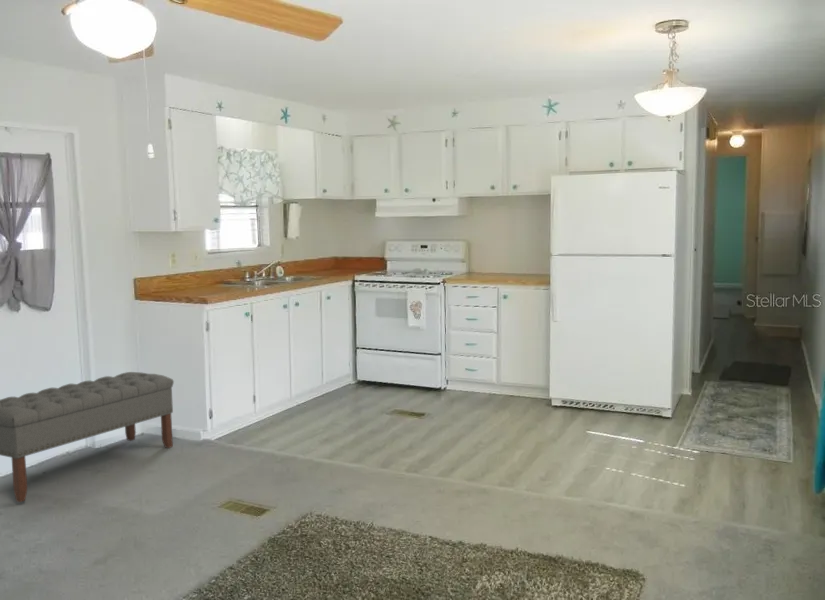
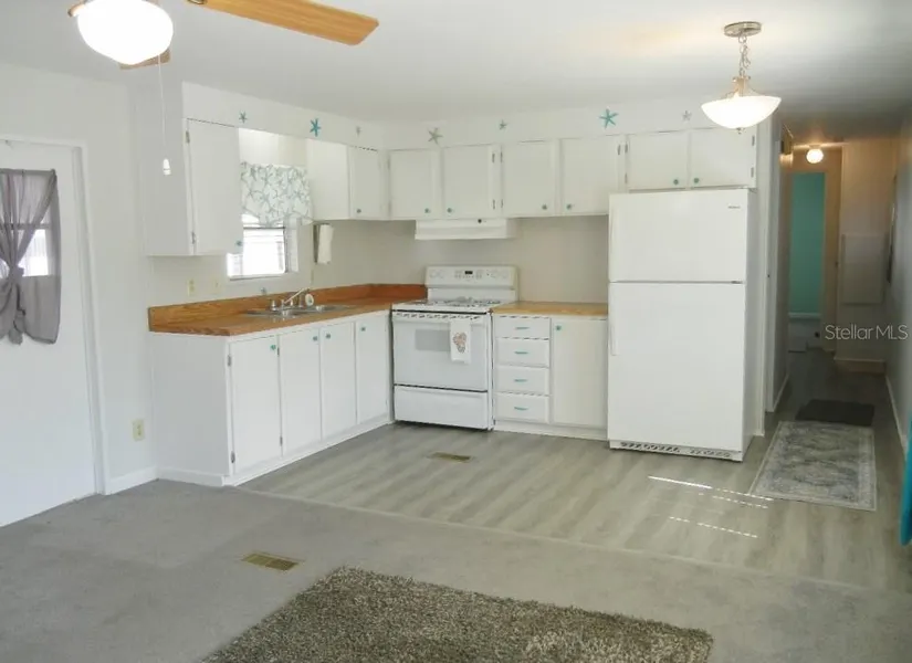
- bench (80, 428)
